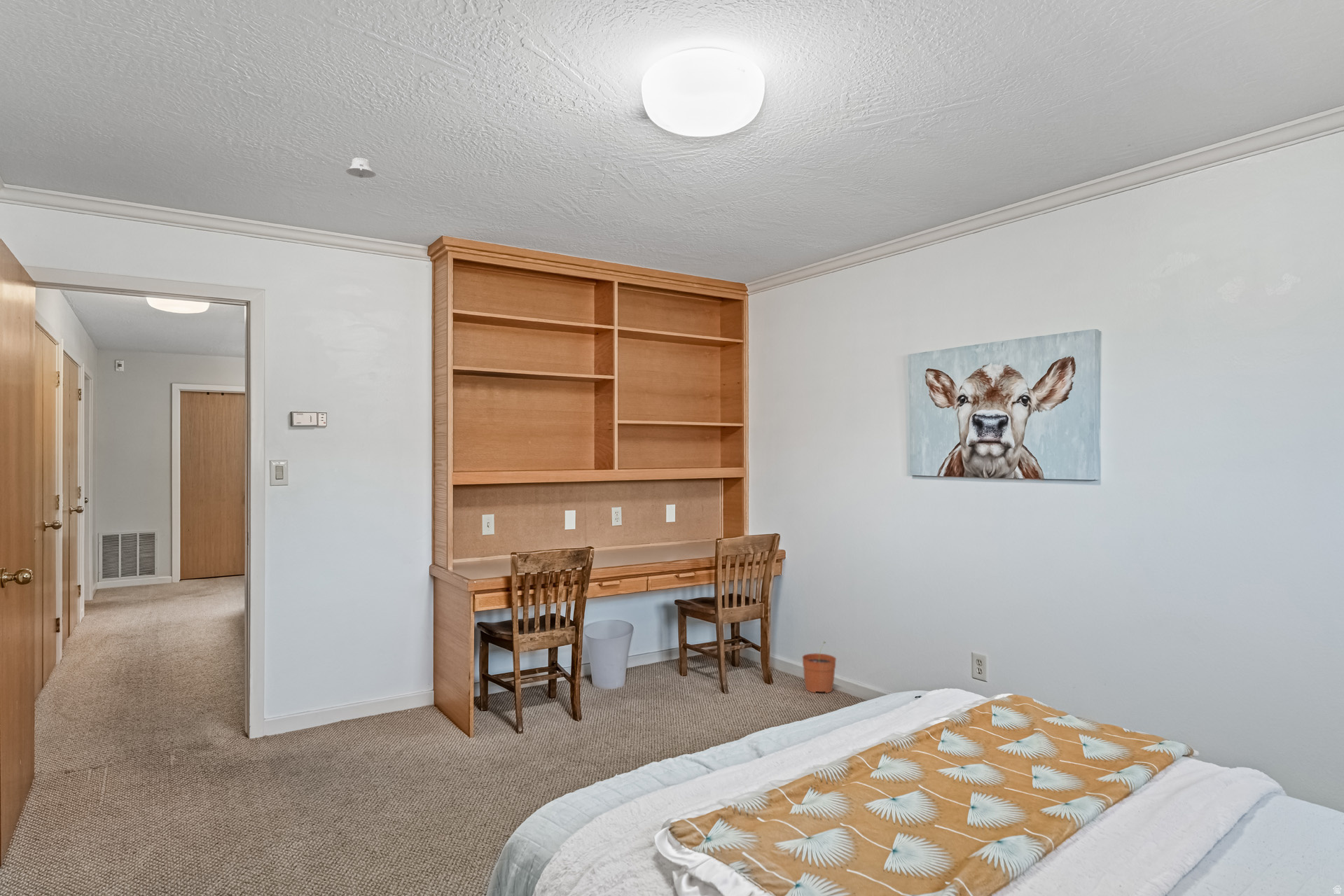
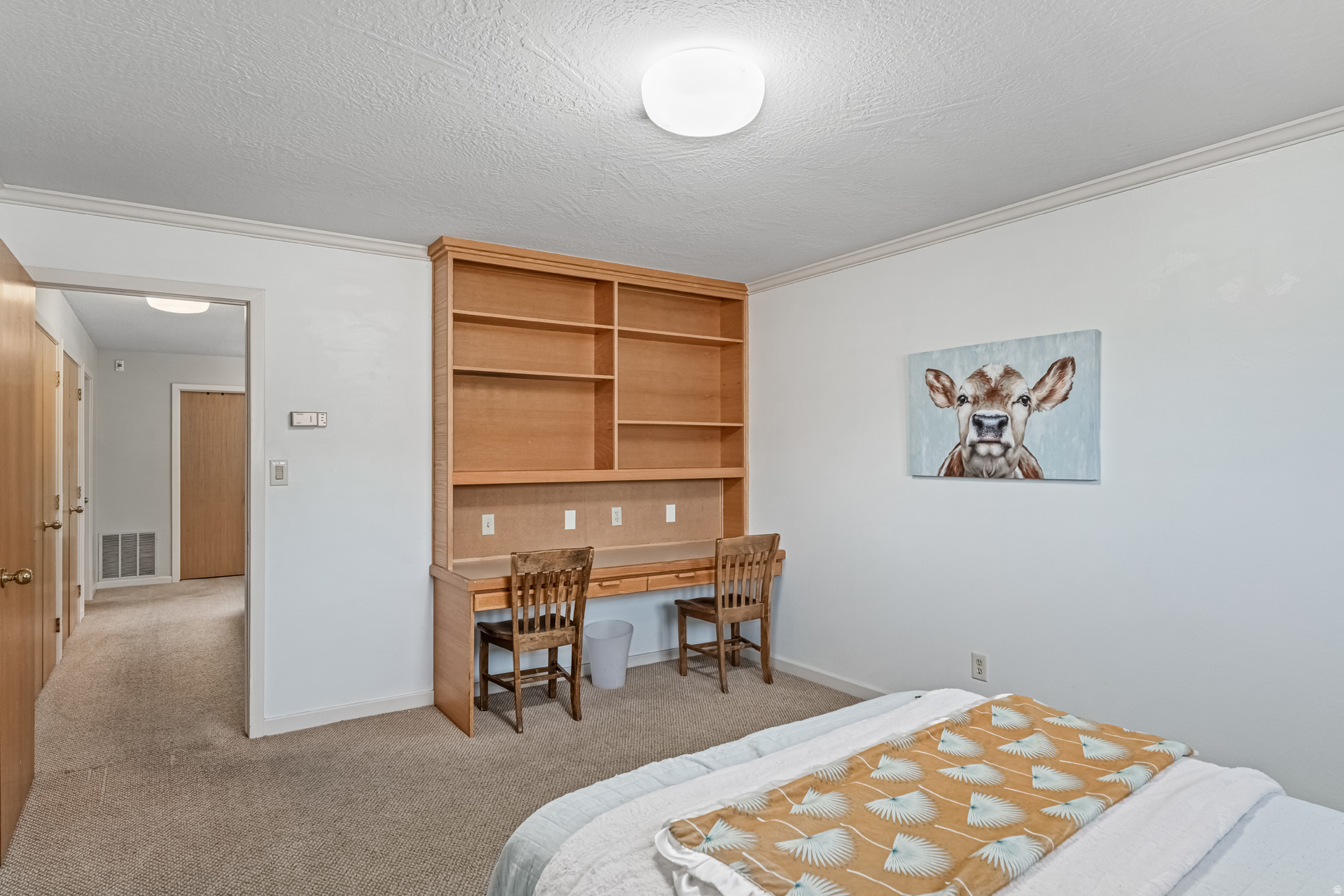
- recessed light (361, 167)
- plant pot (819, 665)
